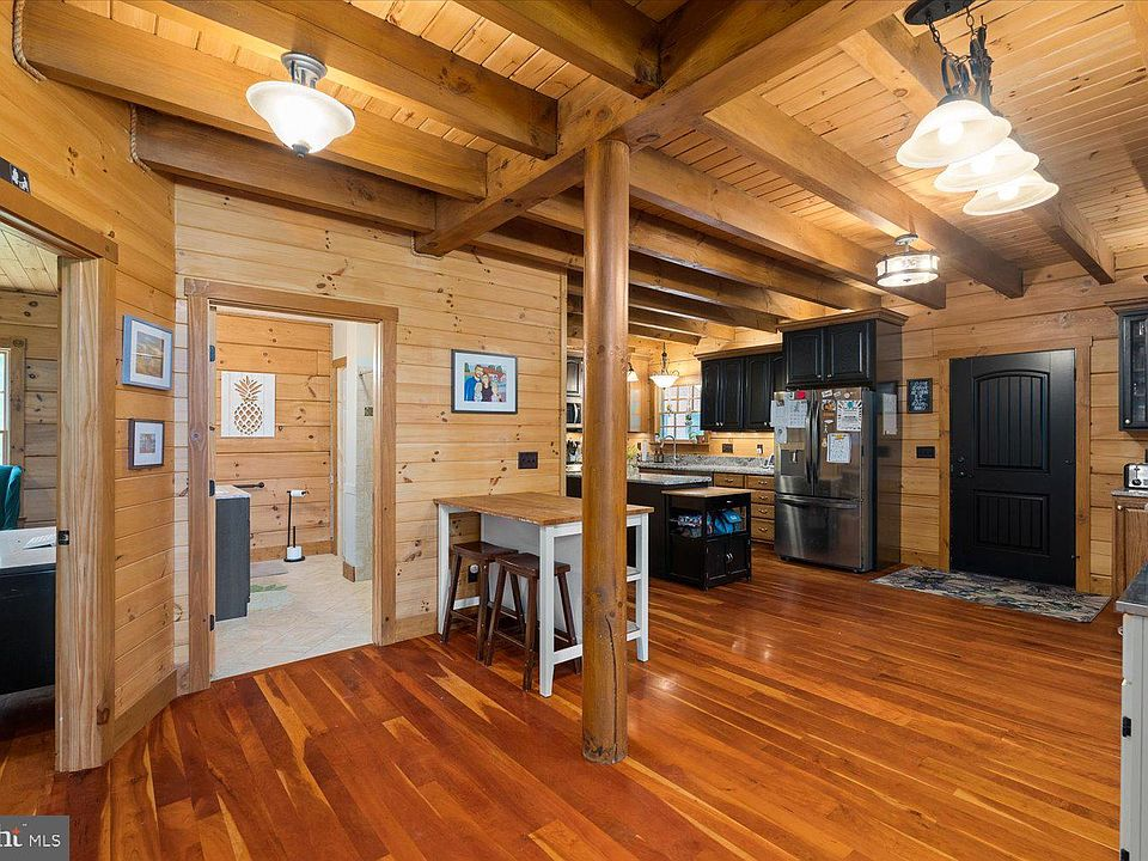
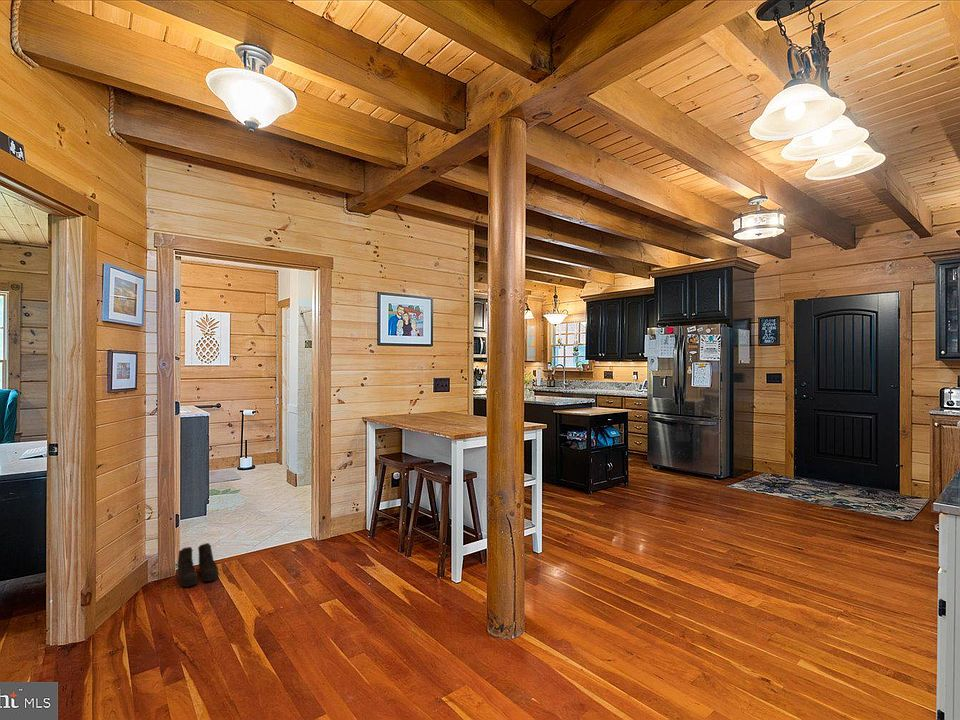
+ boots (199, 562)
